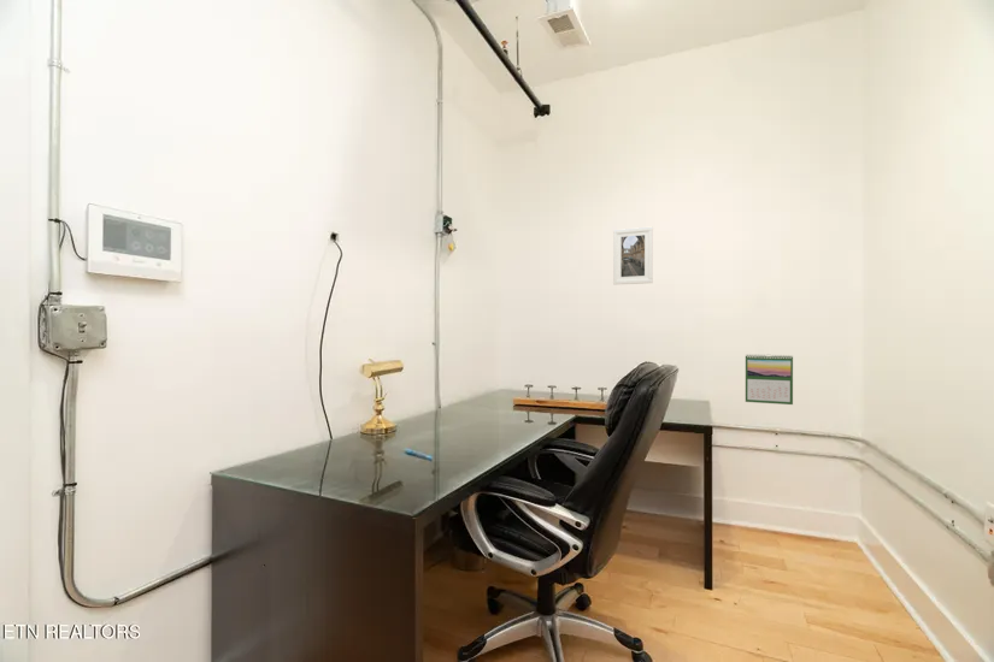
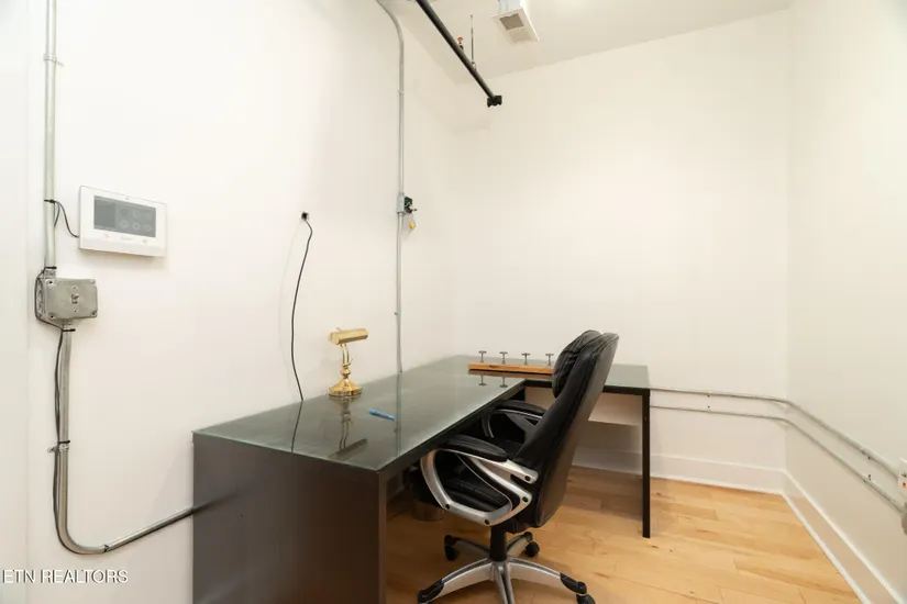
- calendar (767, 378)
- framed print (633, 255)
